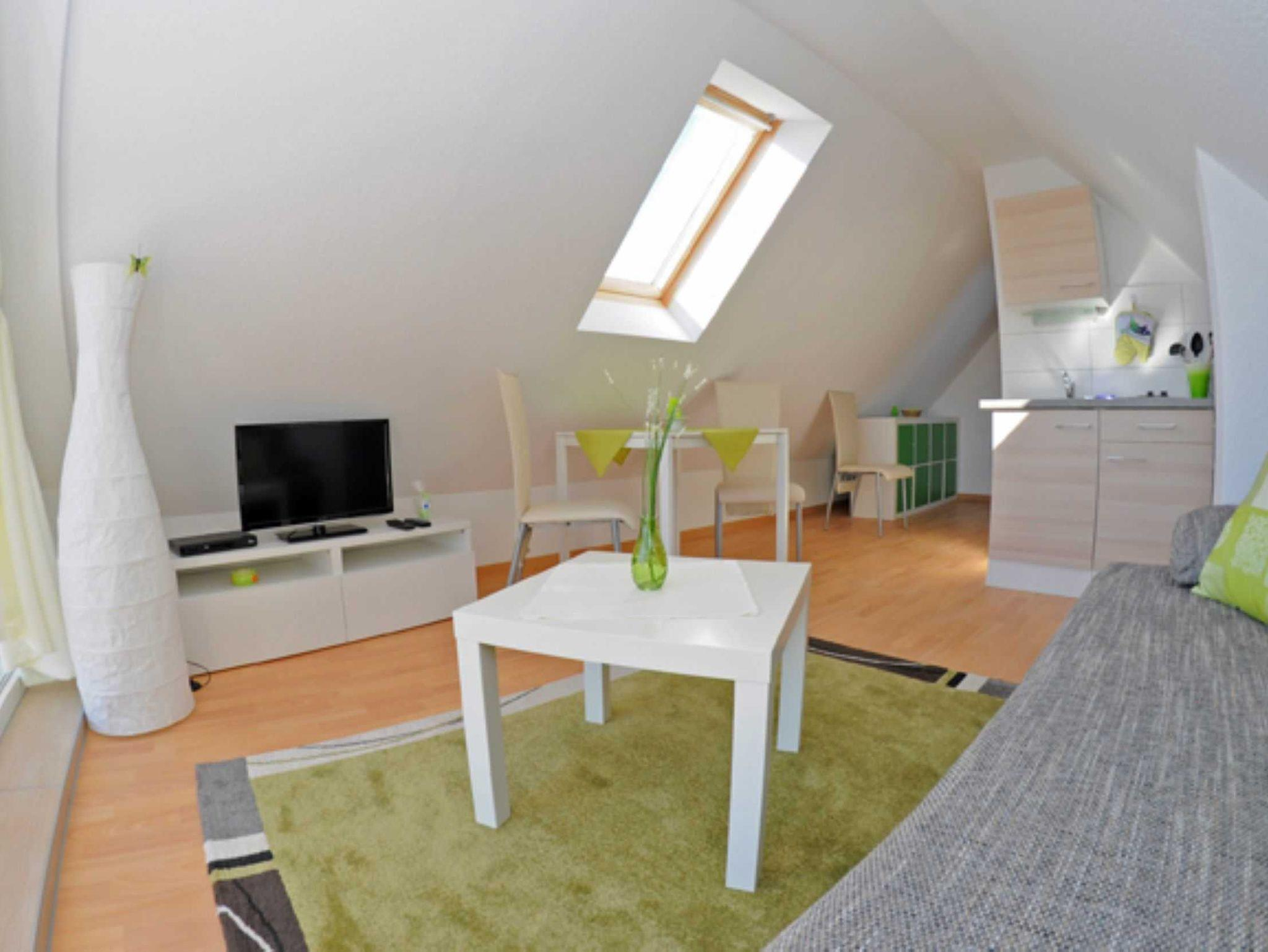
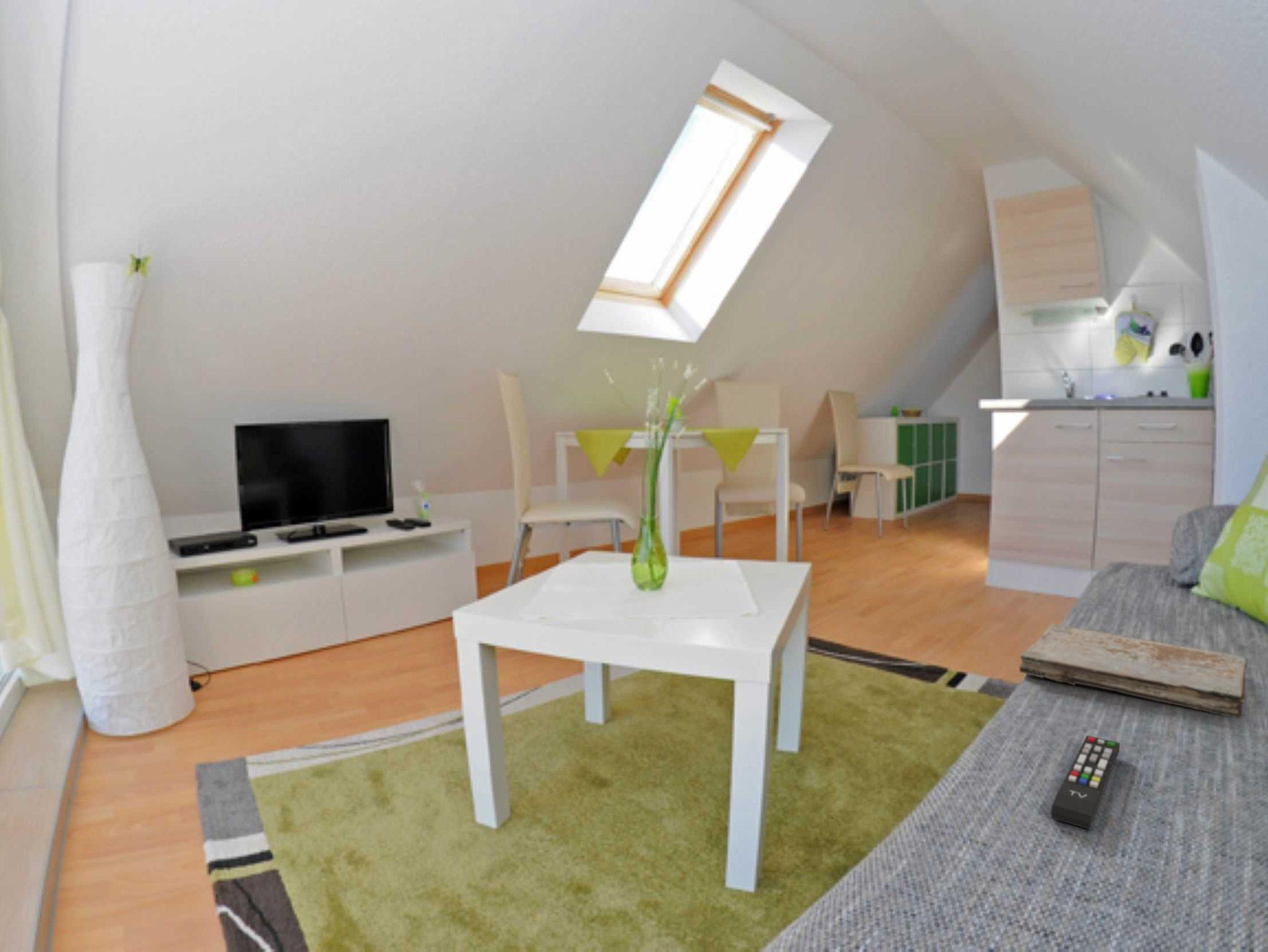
+ book (1134, 664)
+ remote control (1088, 776)
